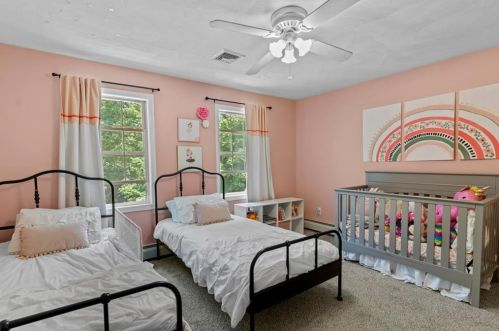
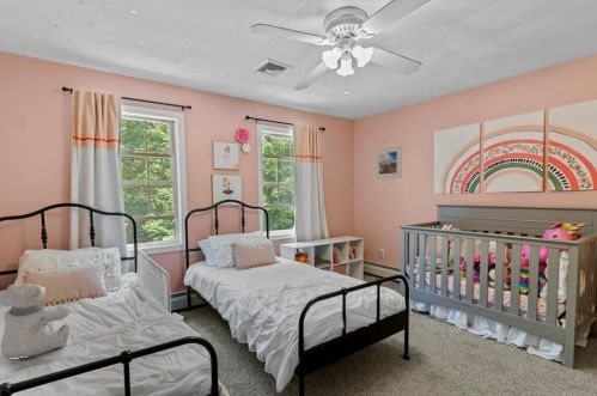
+ teddy bear (35, 313)
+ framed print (388, 163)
